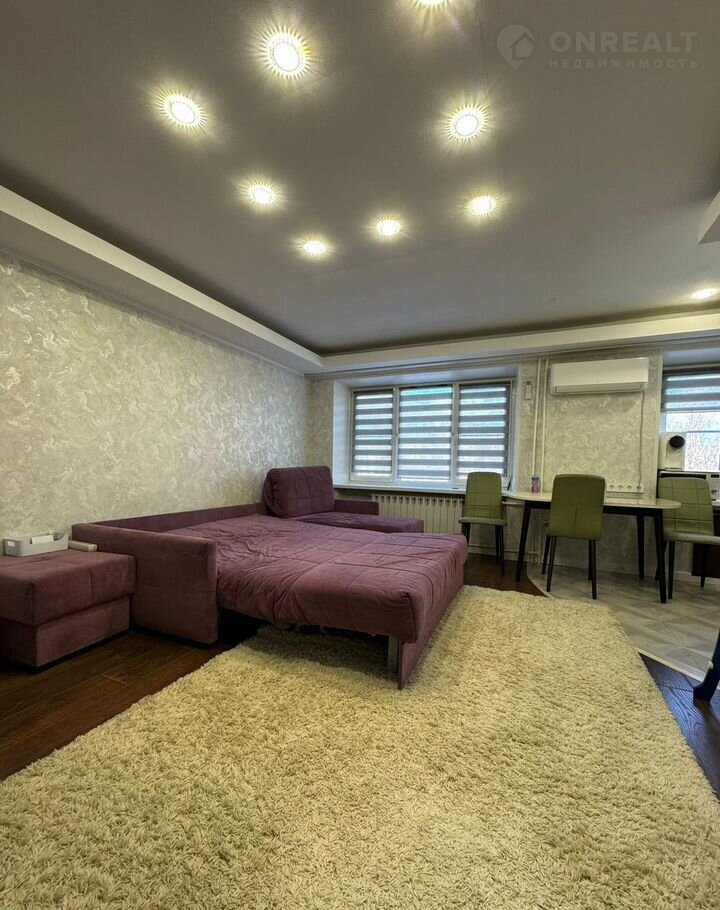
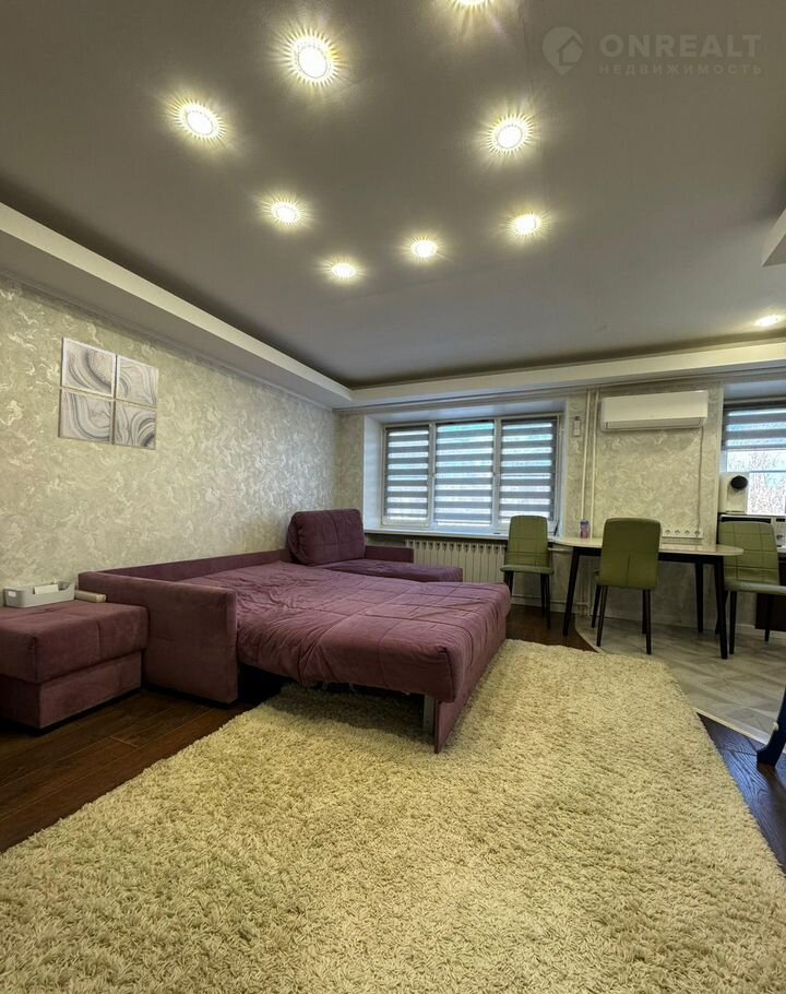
+ wall art (114, 398)
